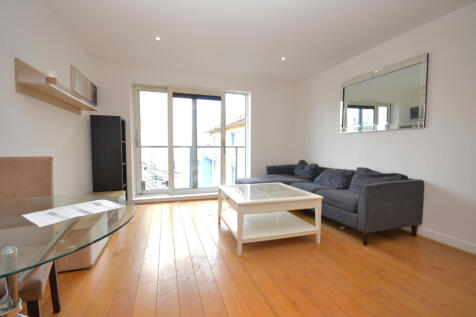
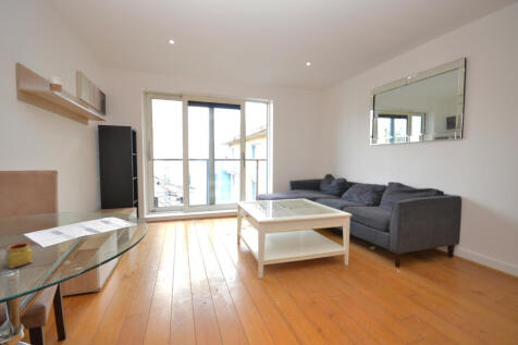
+ mug (17, 252)
